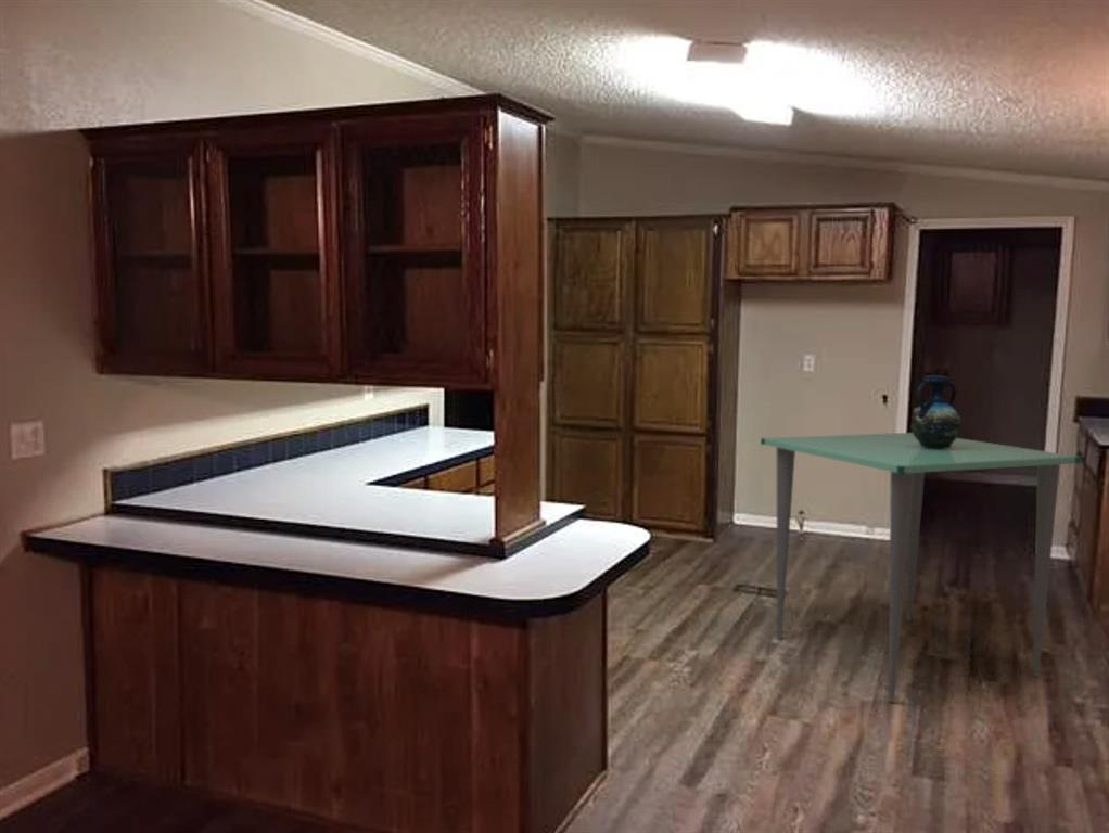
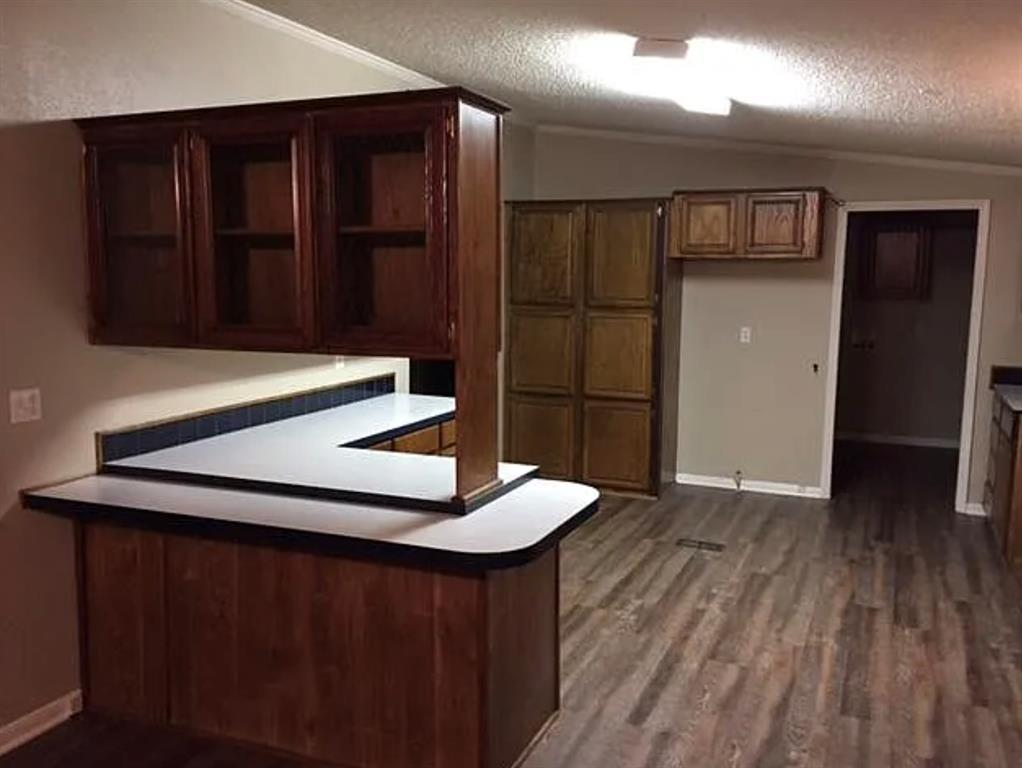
- vase (935, 411)
- dining table (906, 552)
